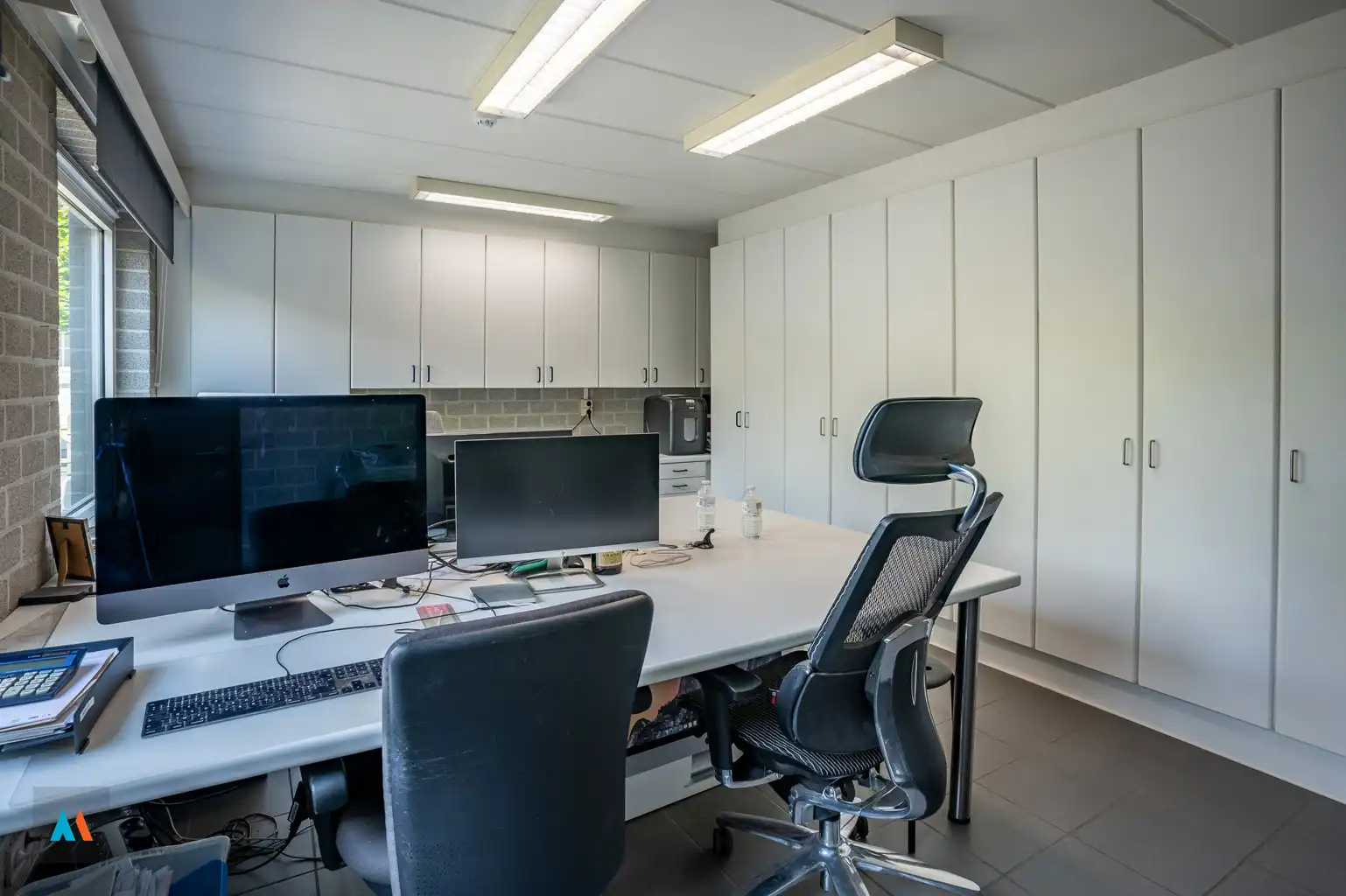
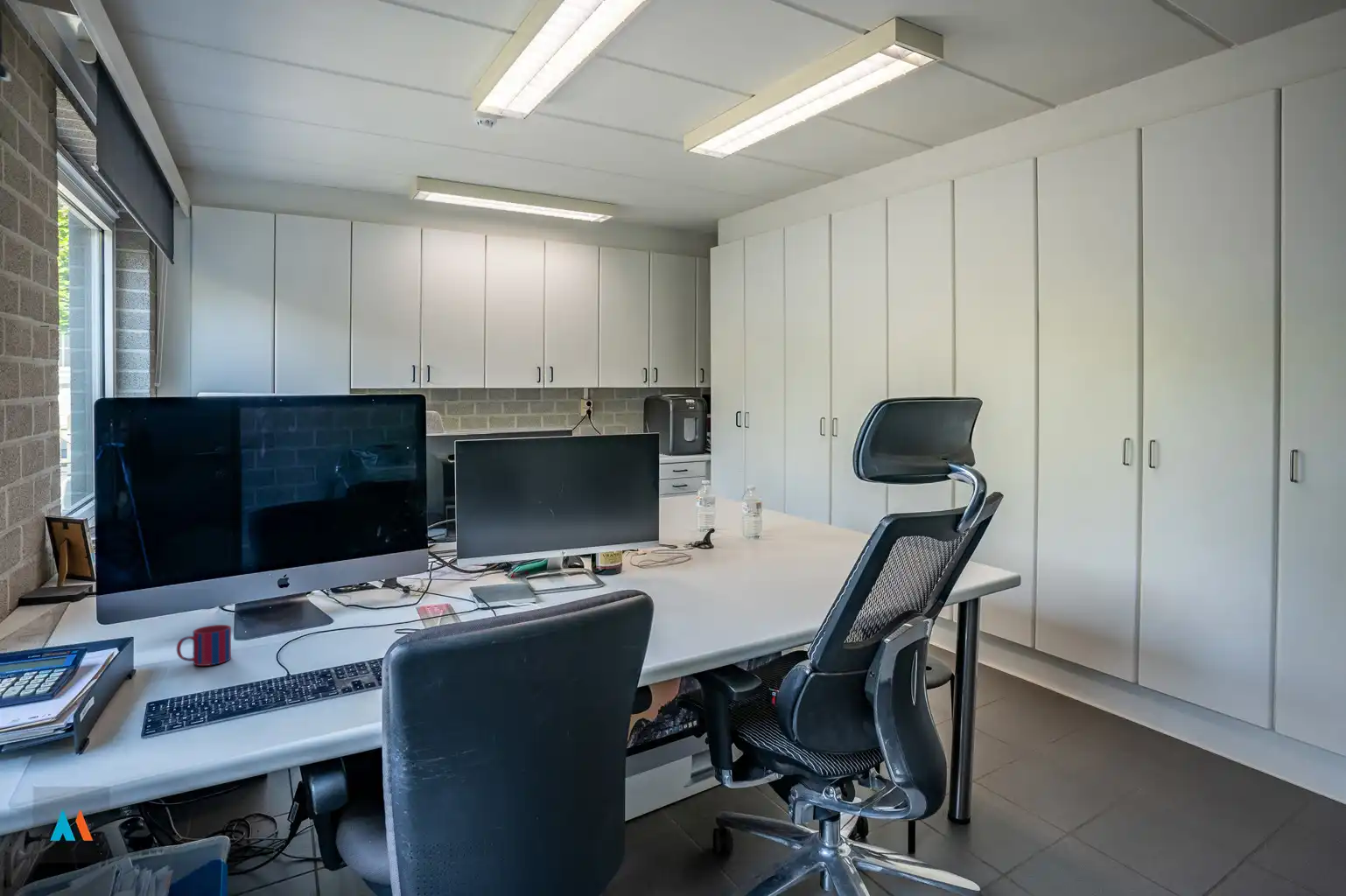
+ mug (203, 647)
